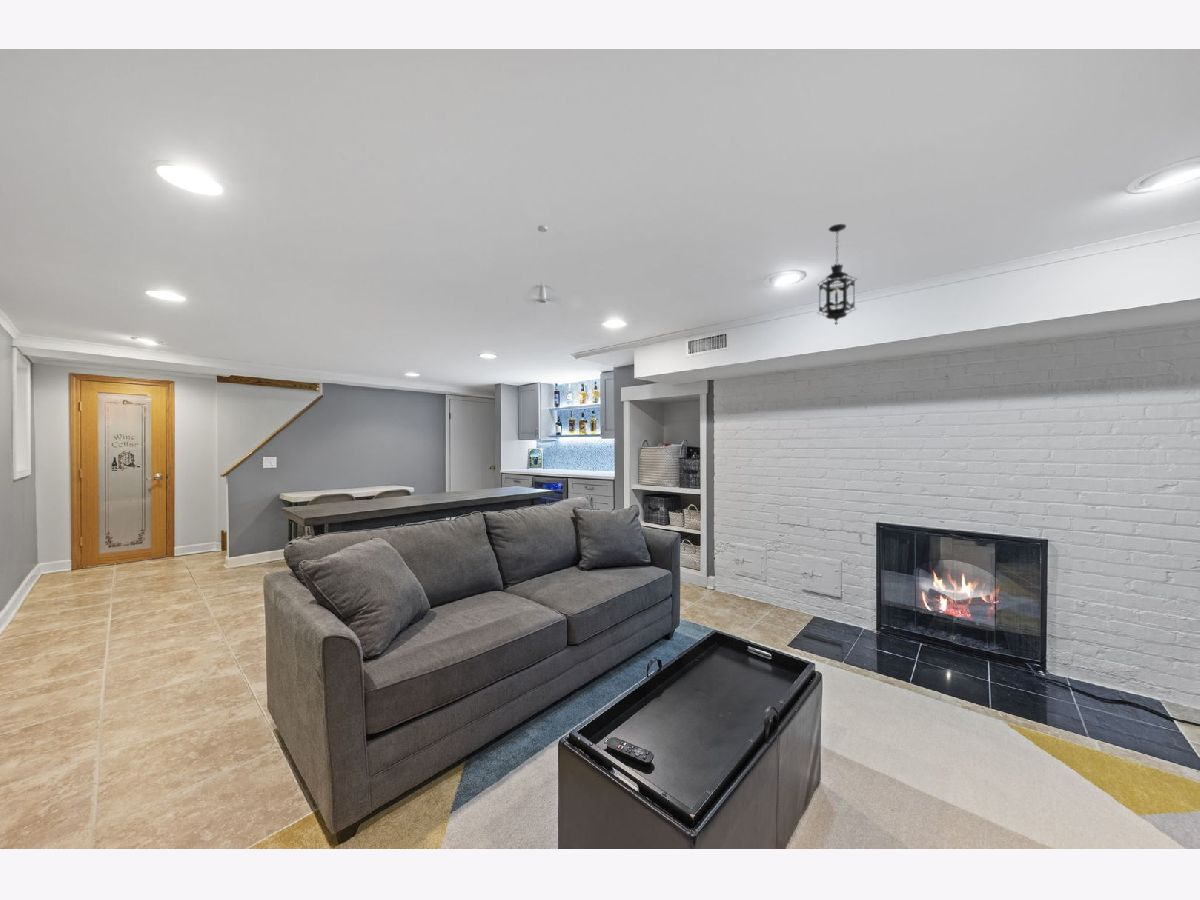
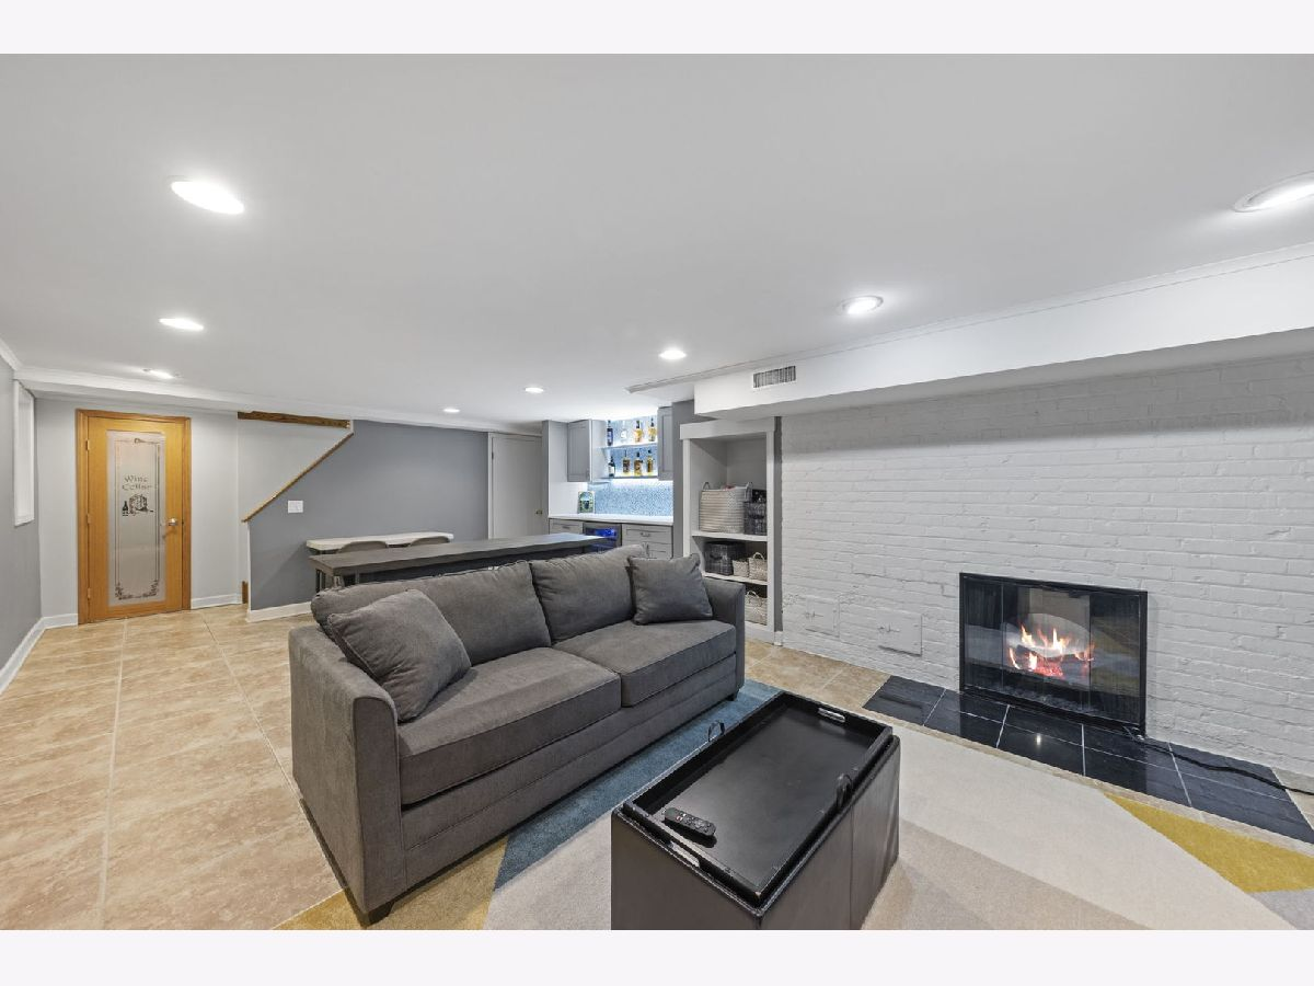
- hanging lantern (836, 275)
- pendant light (542, 264)
